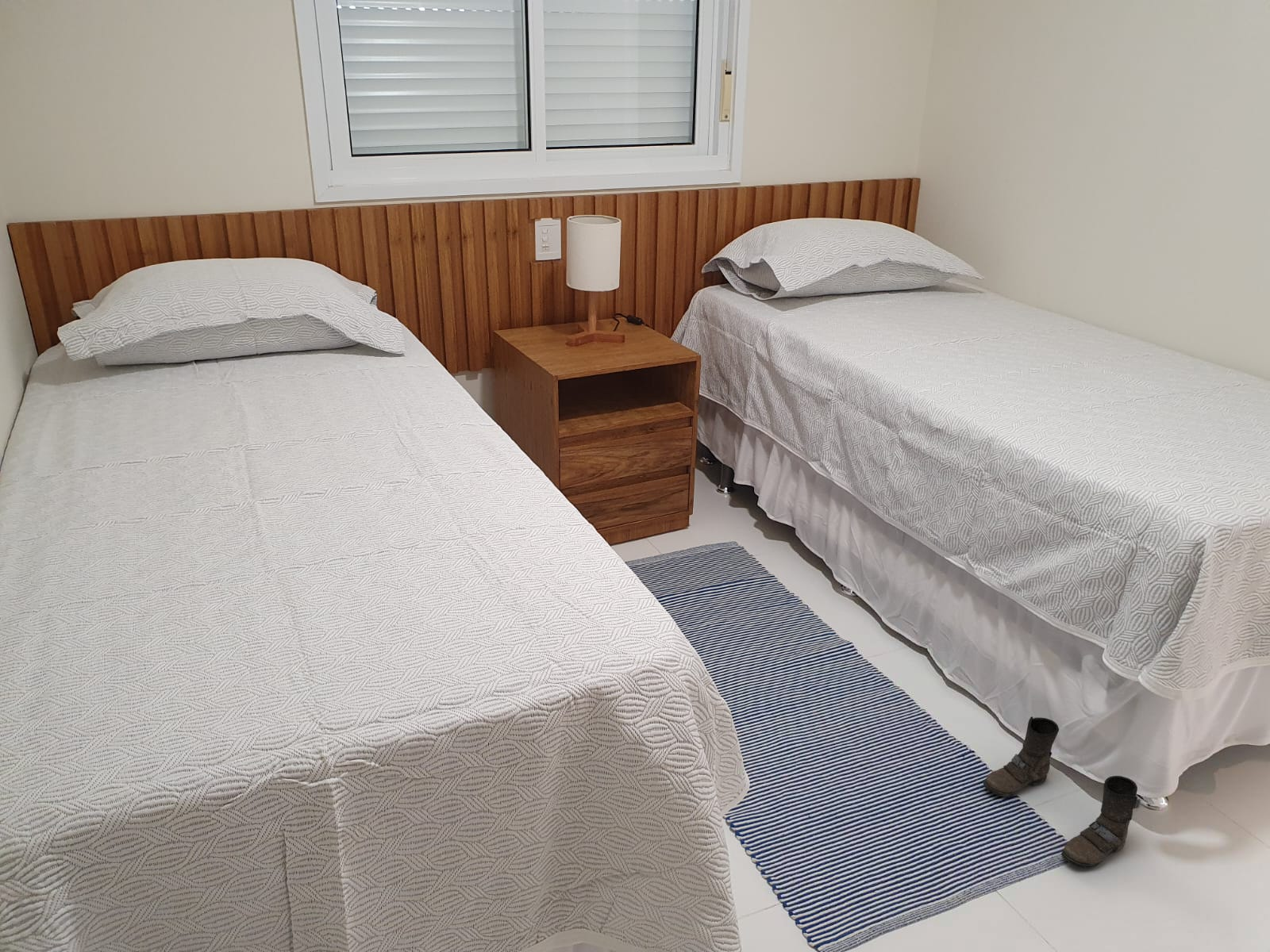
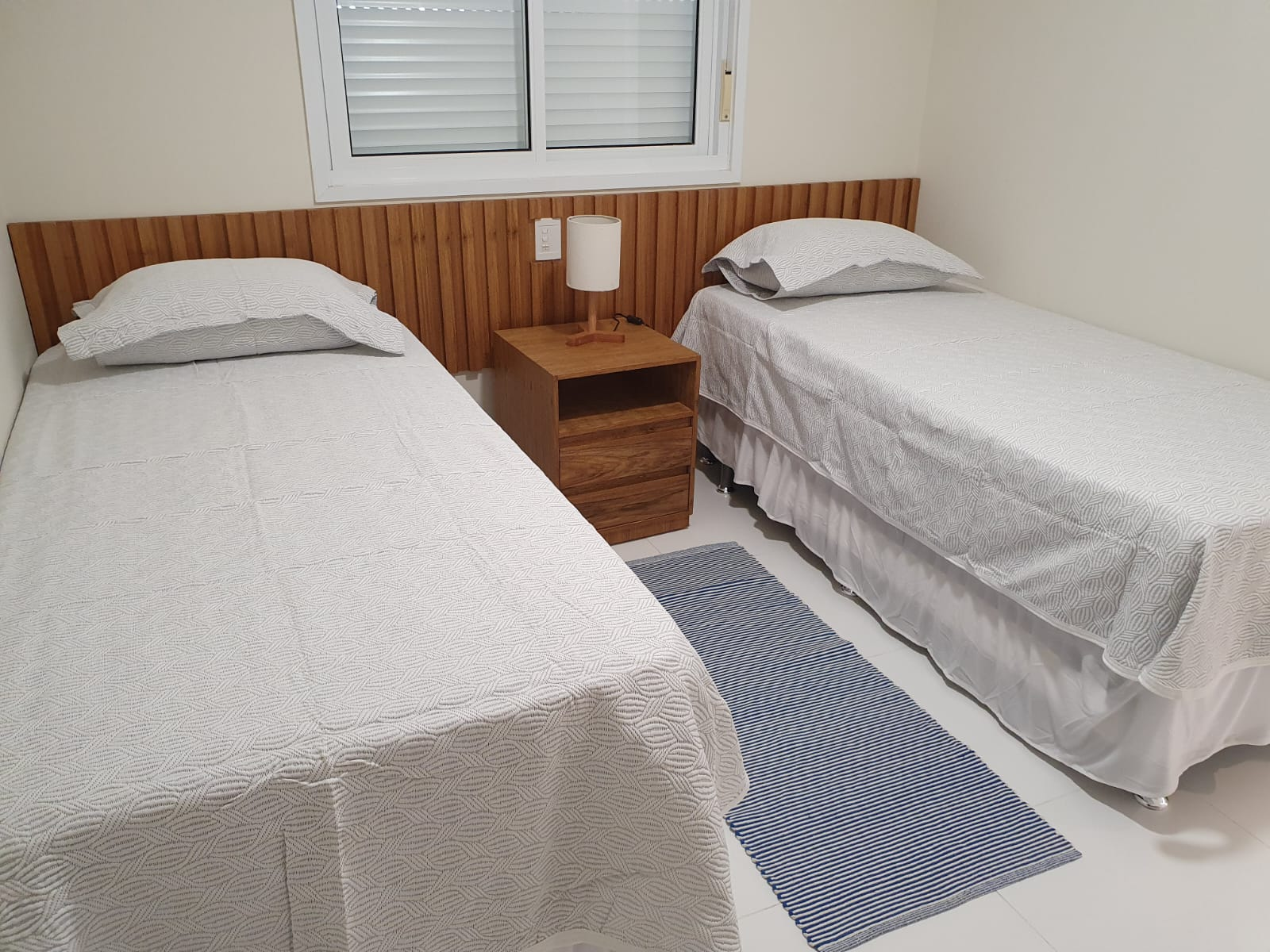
- boots (1045, 779)
